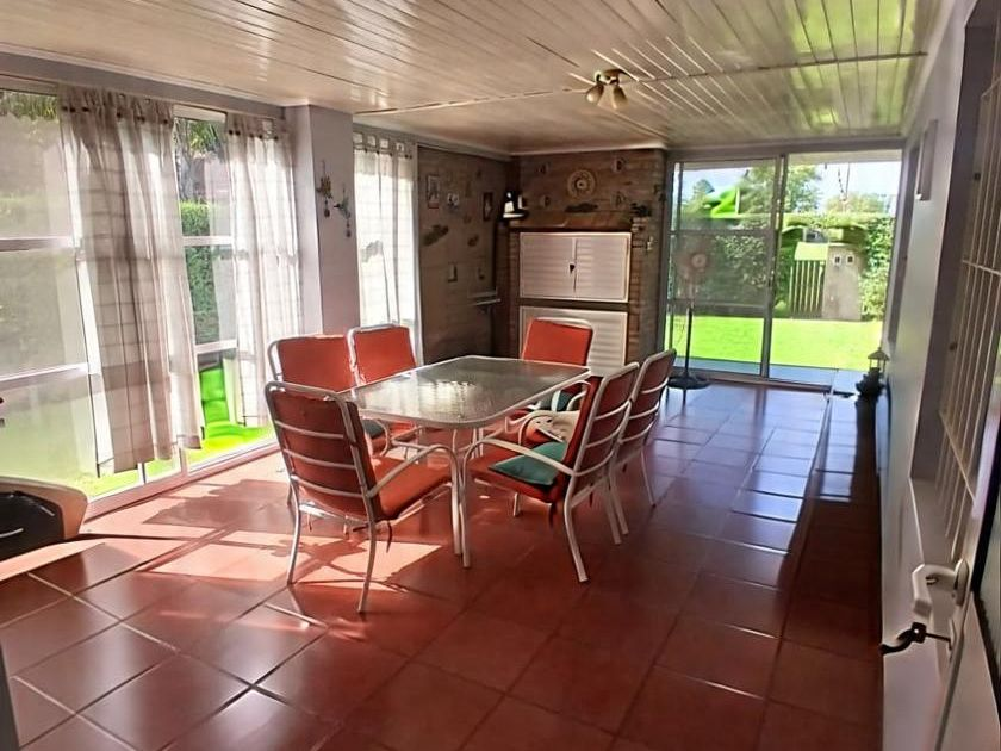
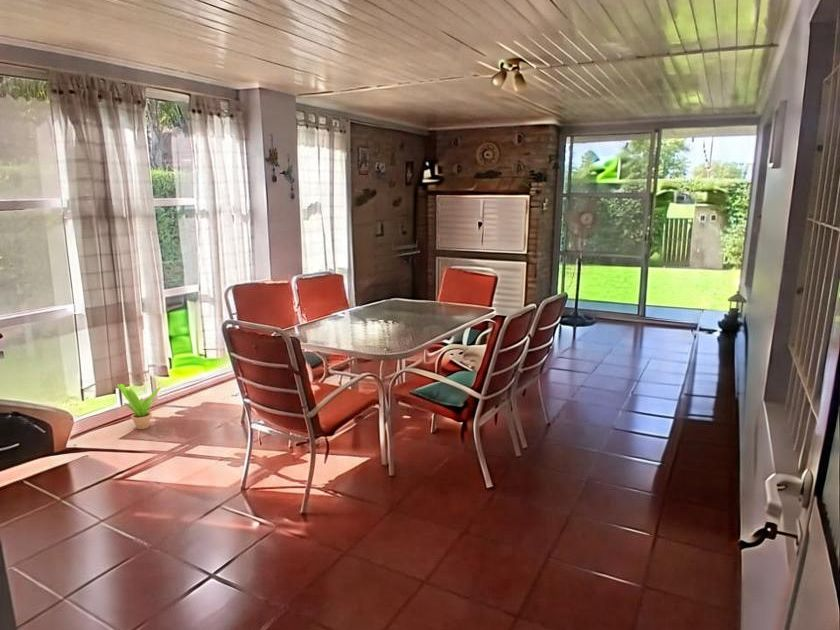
+ potted plant (141, 404)
